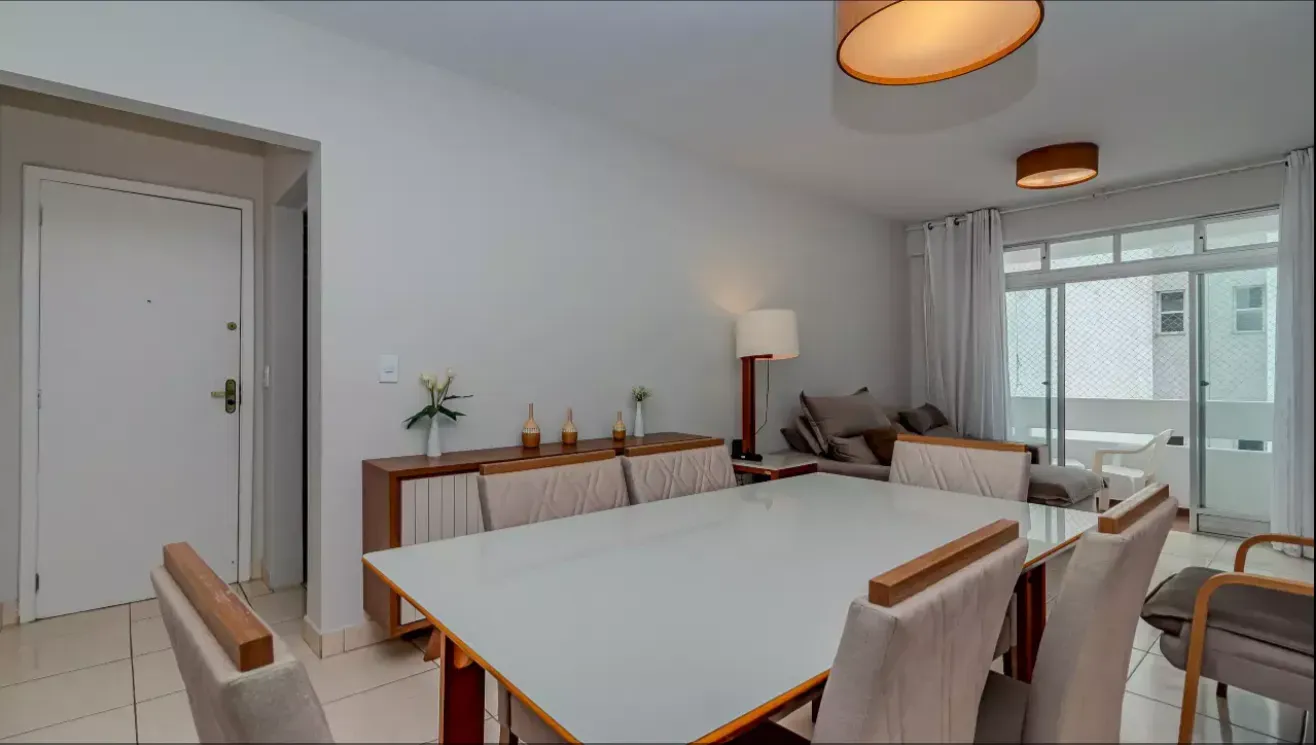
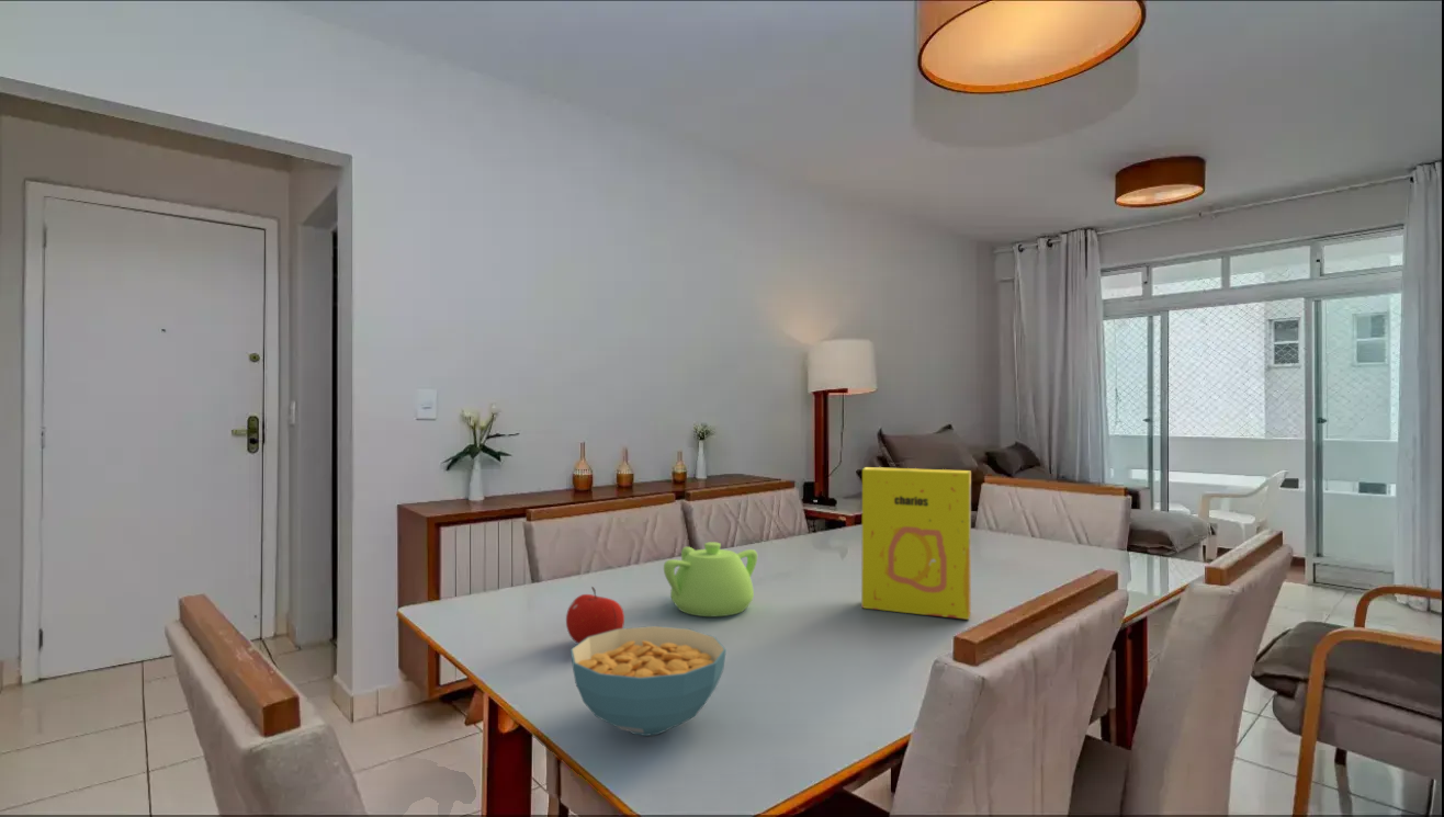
+ cereal box (915, 538)
+ fruit (595, 616)
+ teapot (708, 574)
+ cereal bowl (647, 686)
